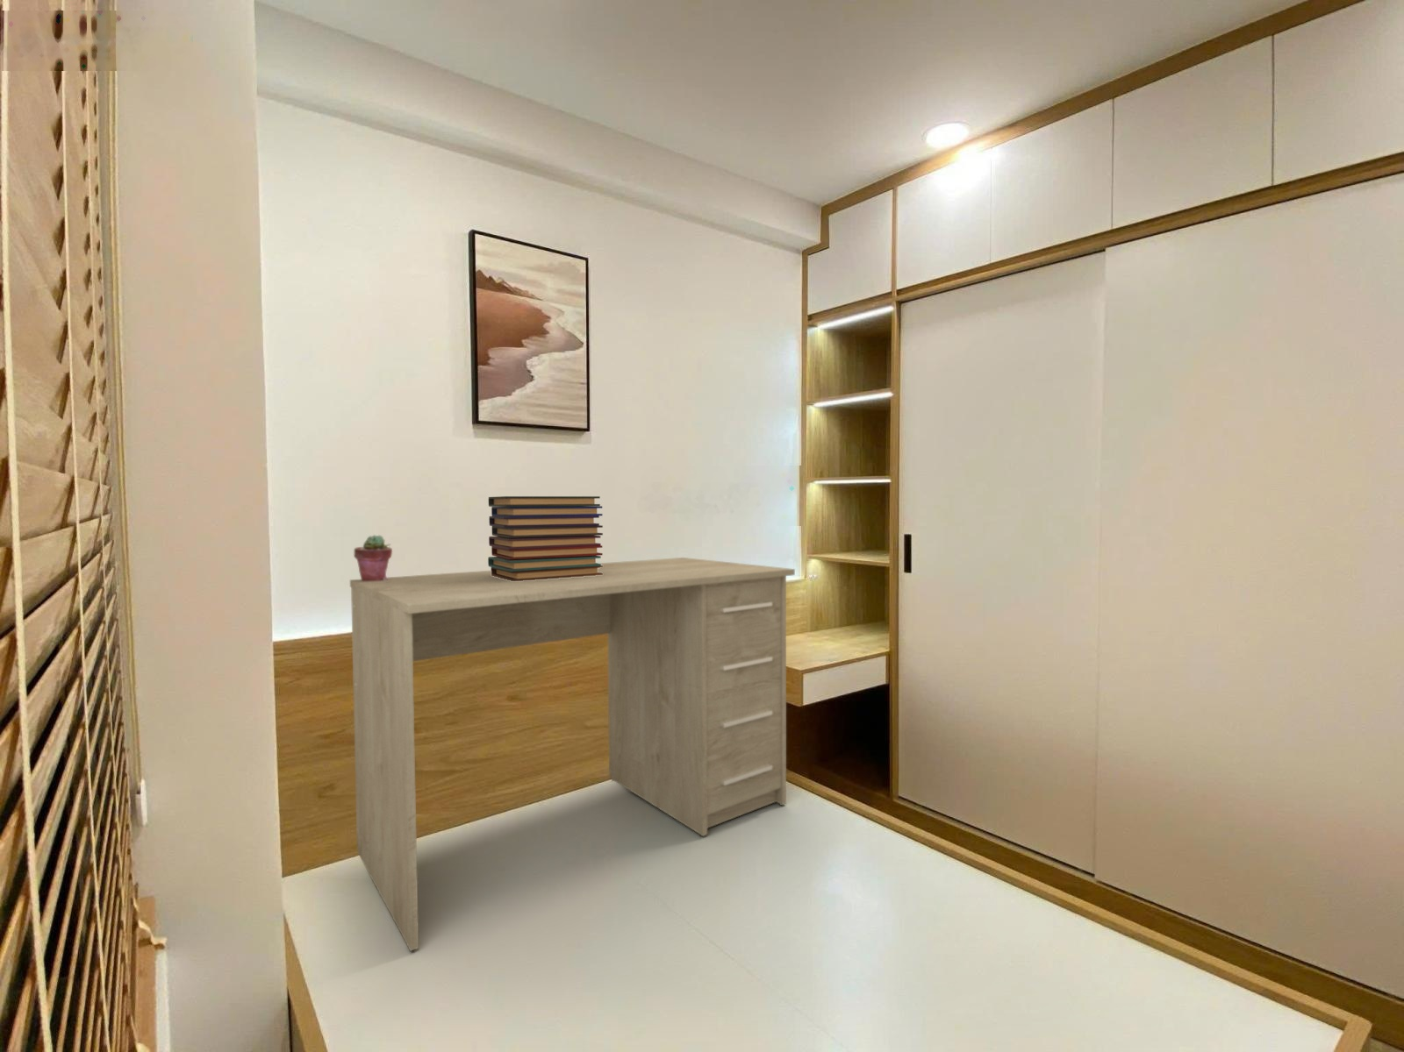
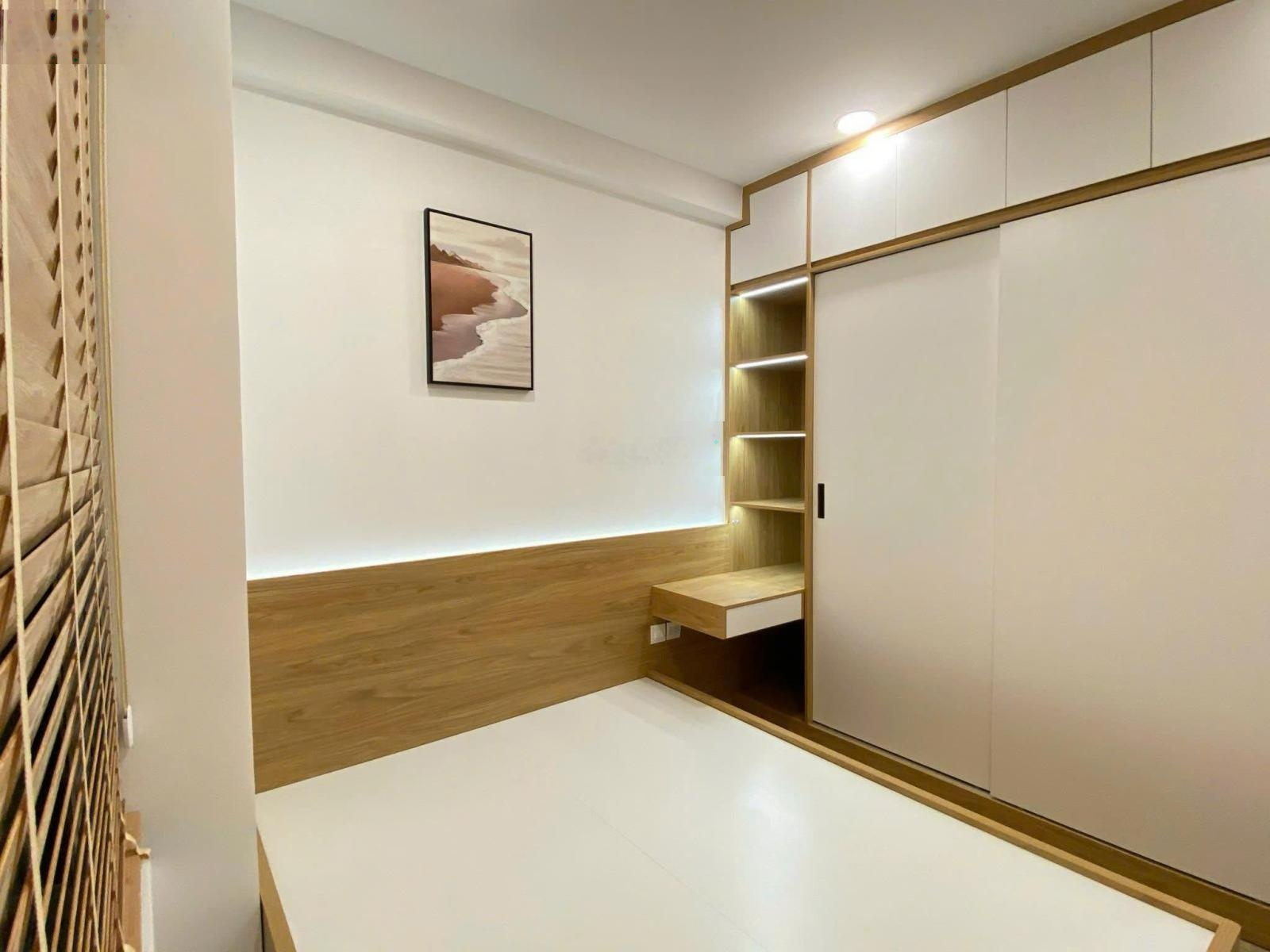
- book stack (545, 535)
- potted succulent (373, 556)
- desk (608, 702)
